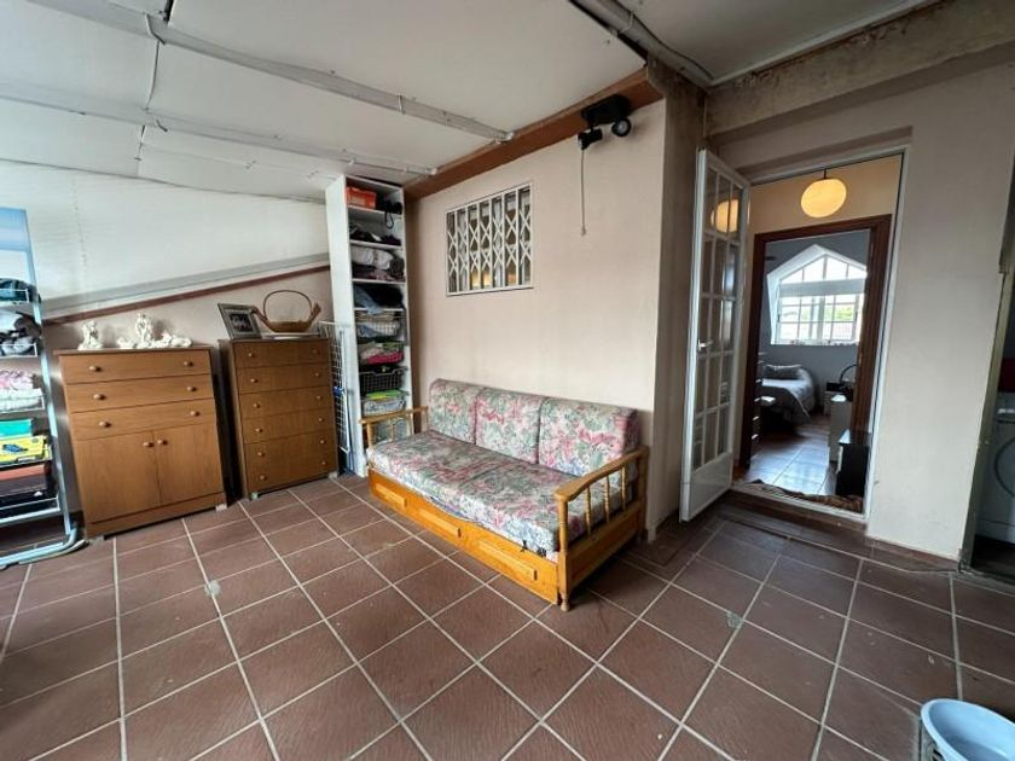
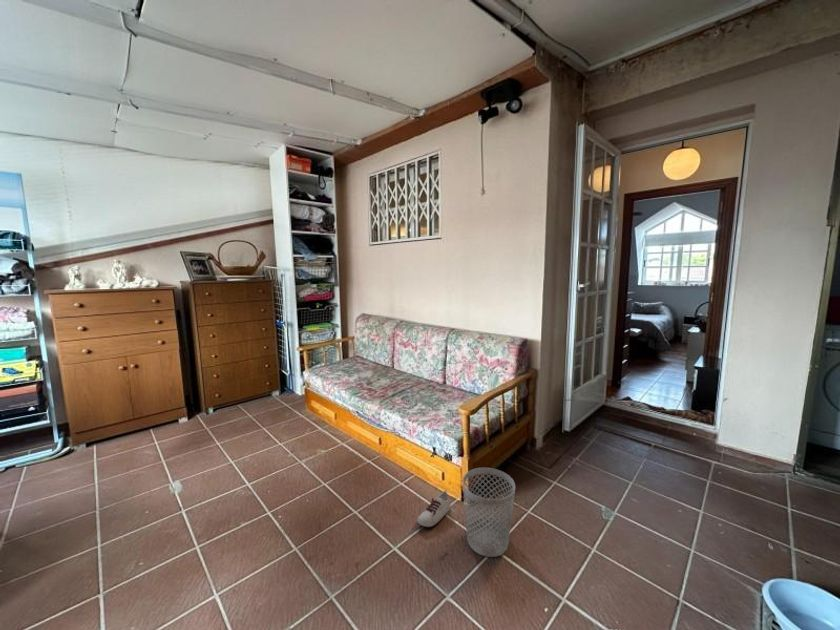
+ wastebasket (488, 511)
+ shoe (436, 508)
